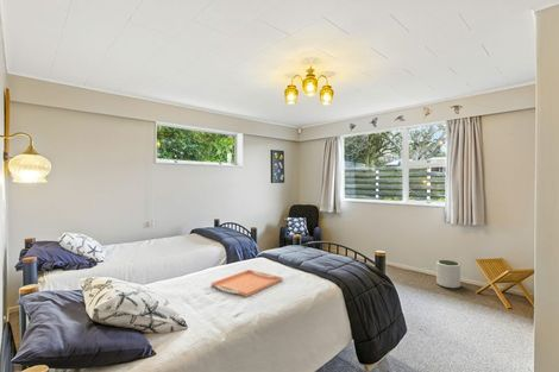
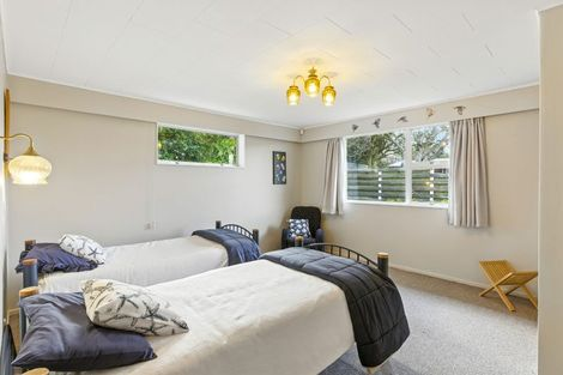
- plant pot (447, 273)
- serving tray (247, 280)
